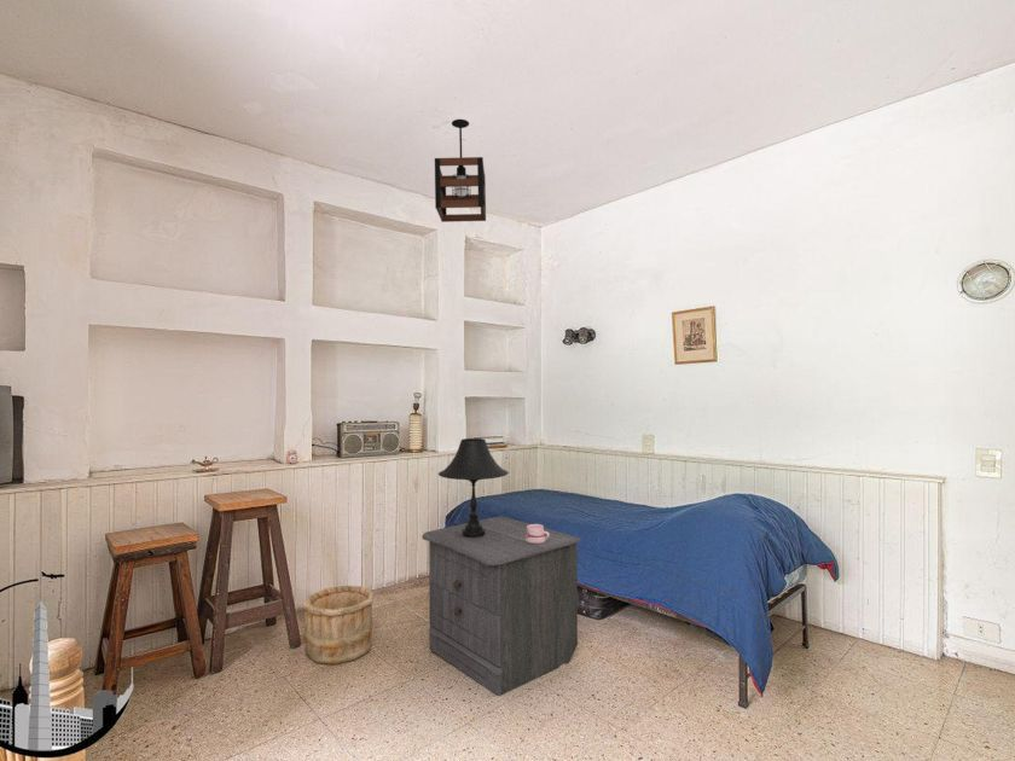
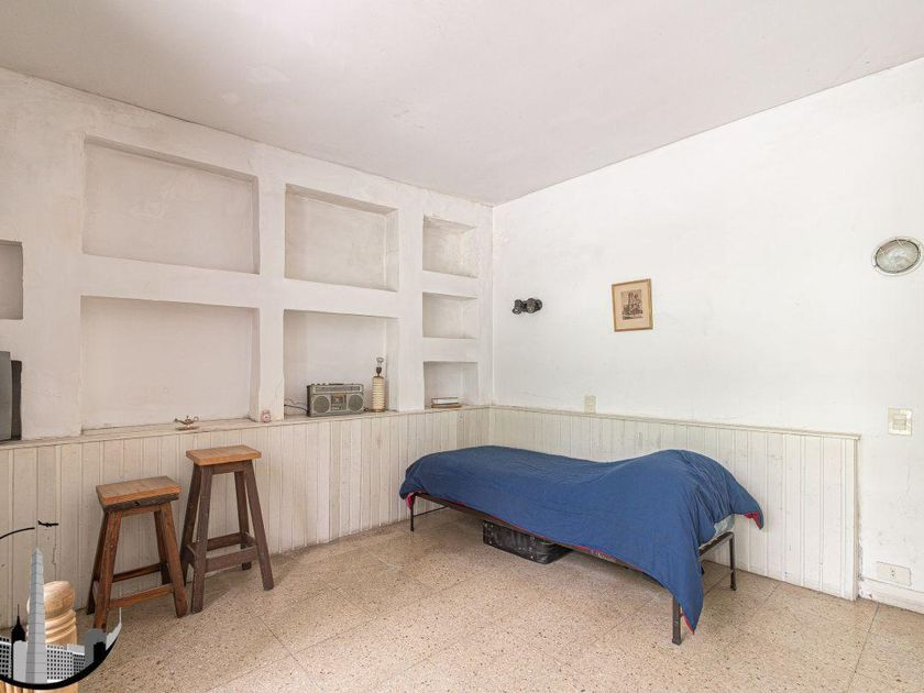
- wooden bucket (340, 622)
- table lamp (472, 486)
- mug (536, 533)
- nightstand (498, 596)
- pendant light (460, 168)
